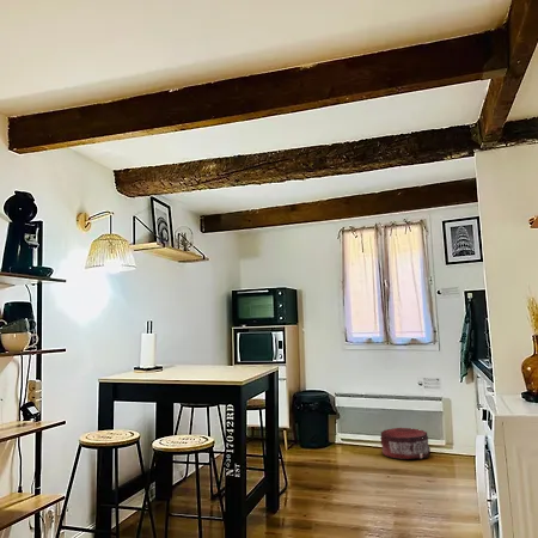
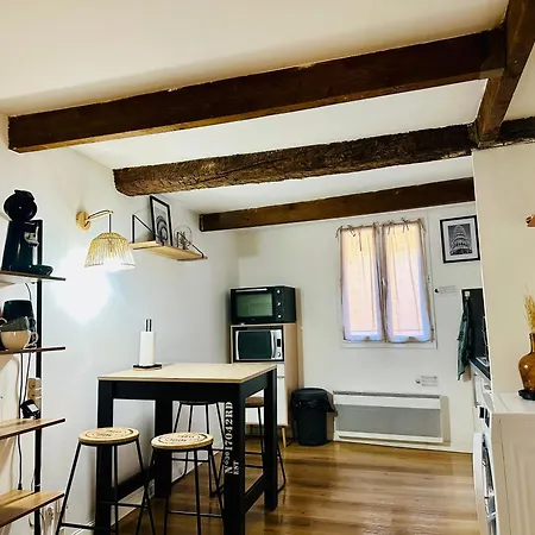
- pouf (404, 441)
